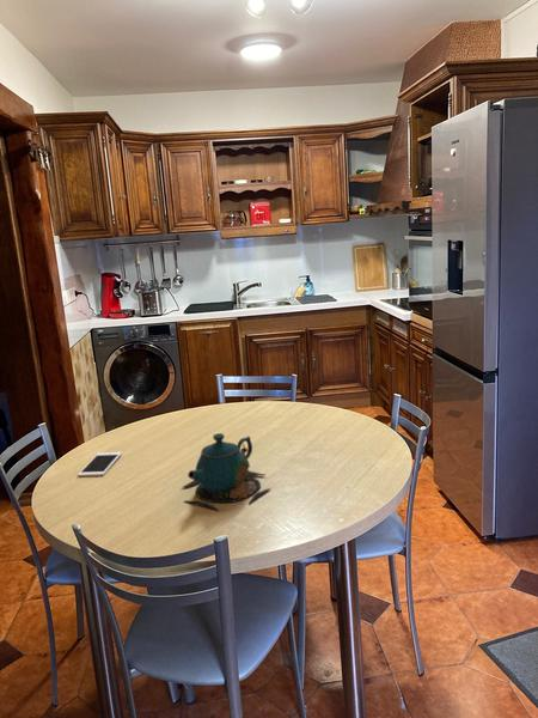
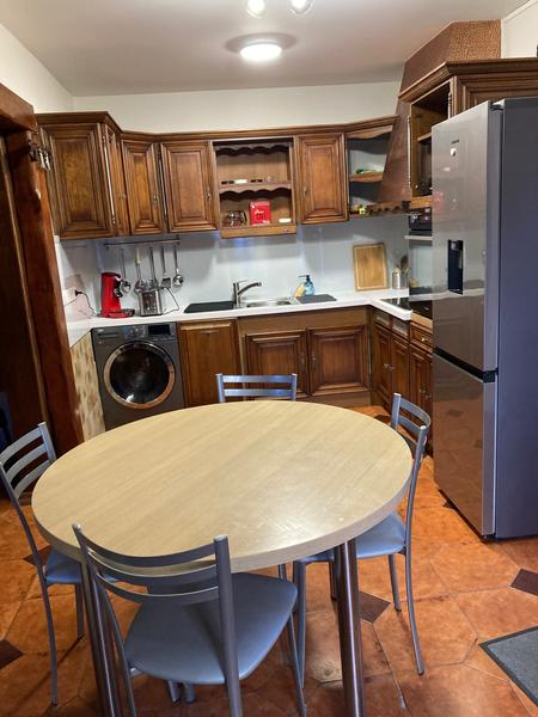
- cell phone (100, 463)
- teapot (225, 461)
